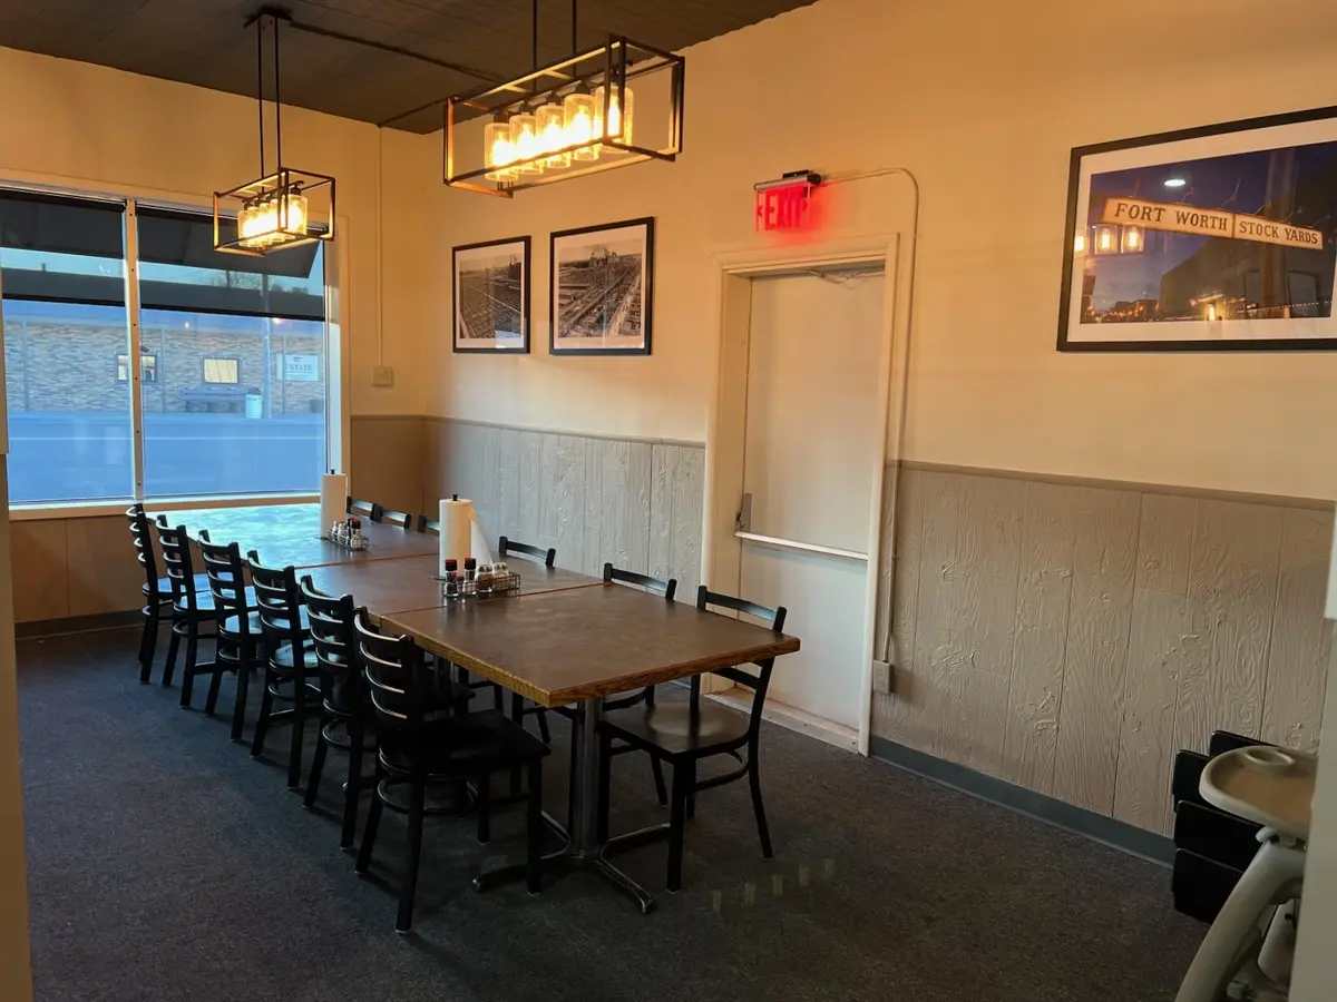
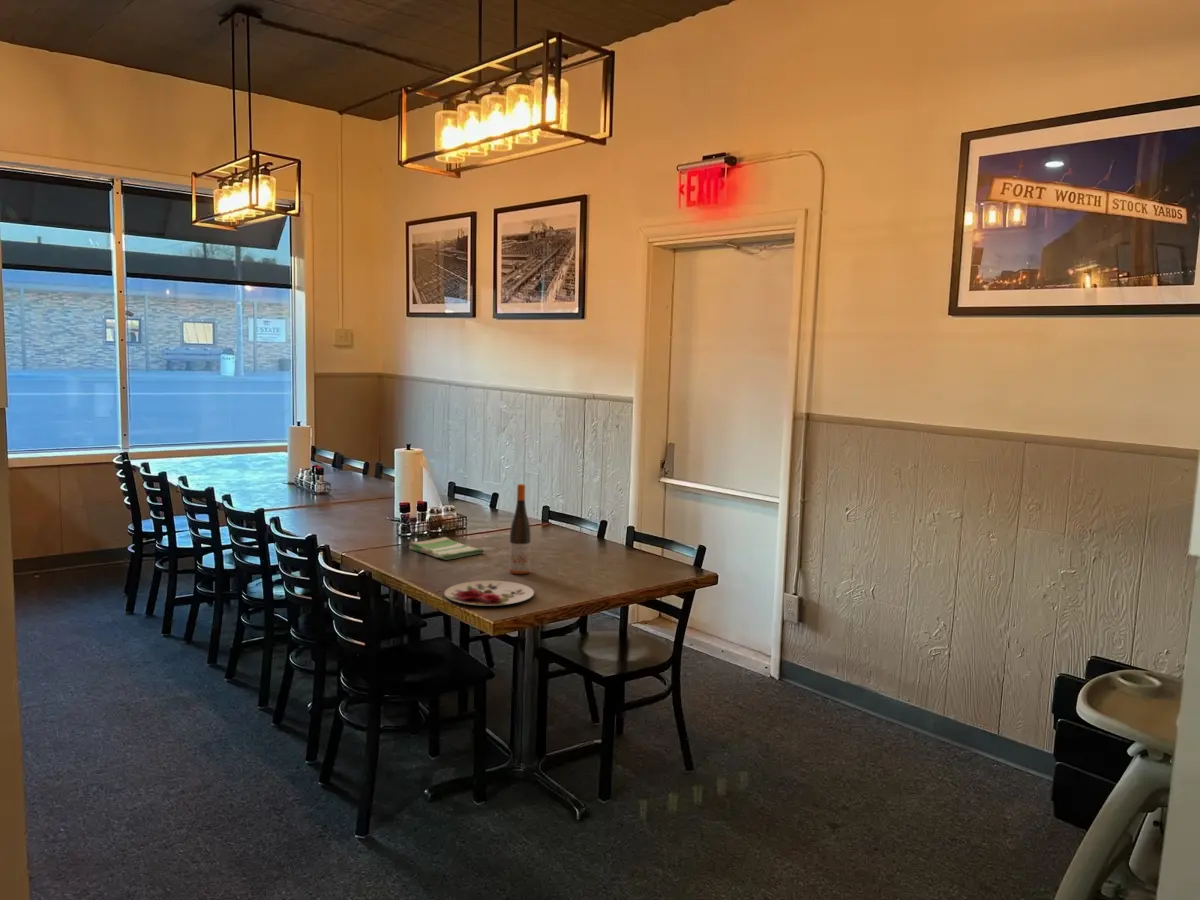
+ plate (489, 591)
+ wine bottle (520, 528)
+ dish towel (445, 547)
